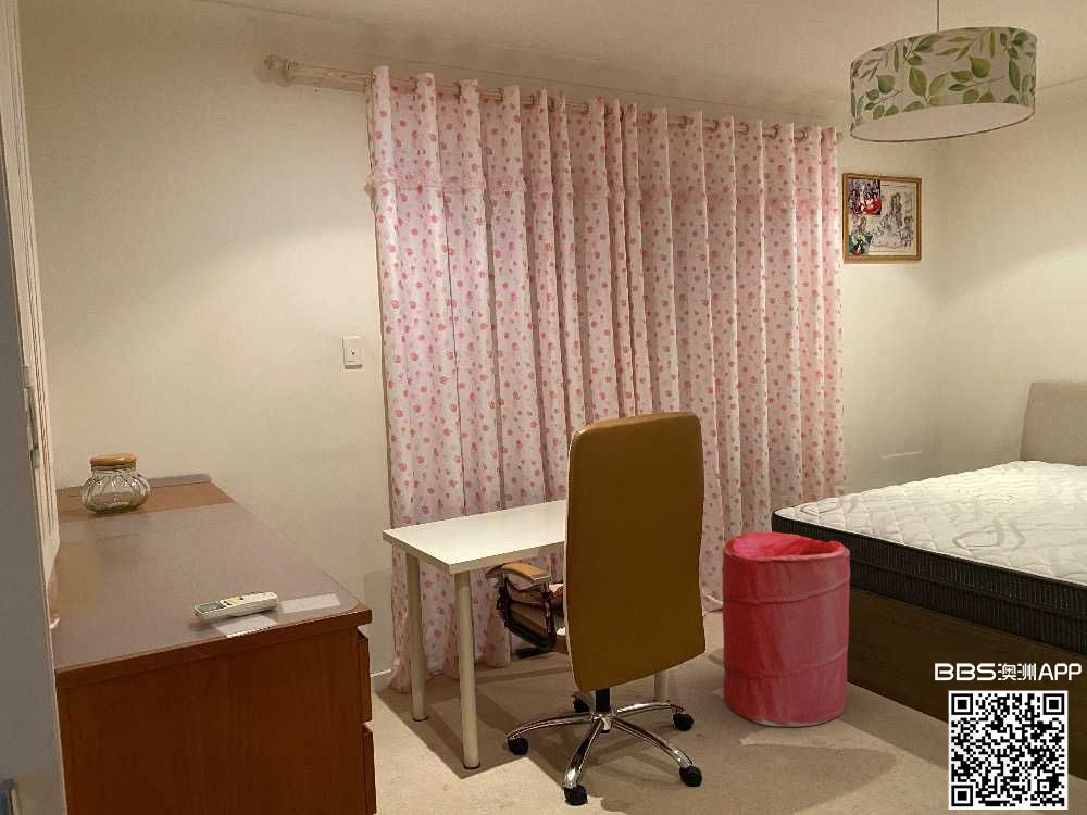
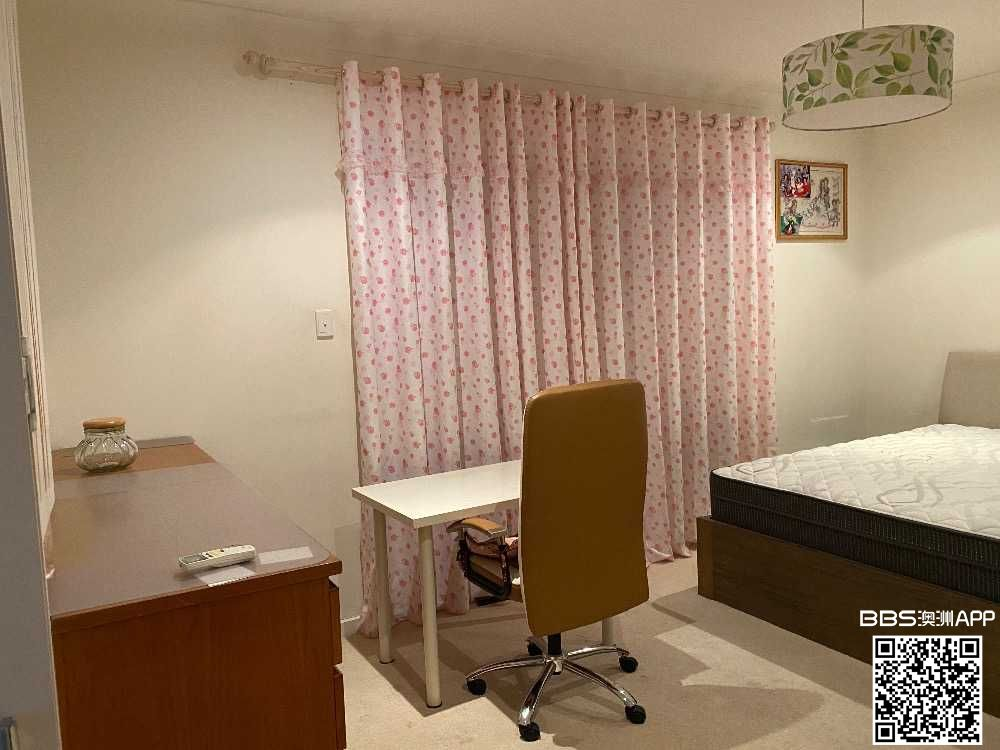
- laundry hamper (785, 619)
